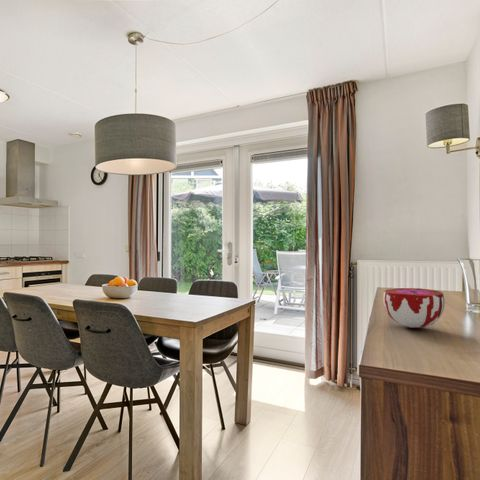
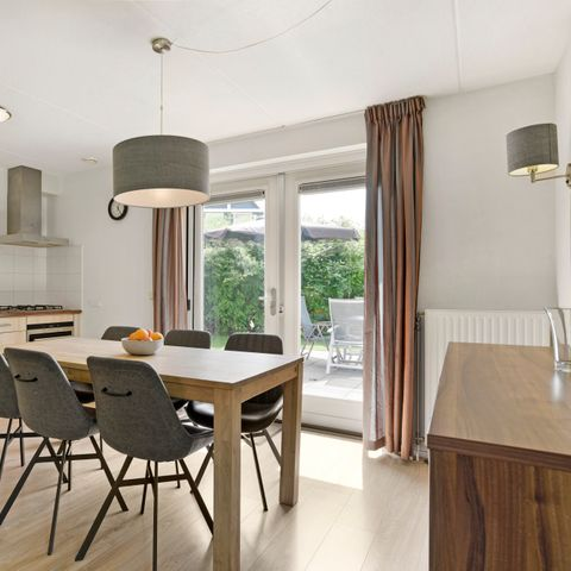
- decorative bowl (413, 309)
